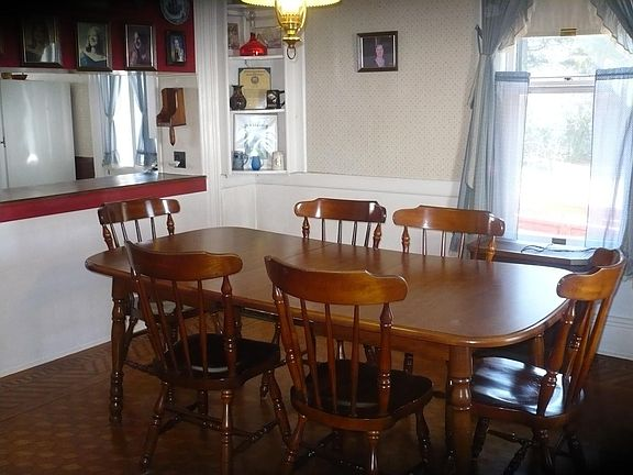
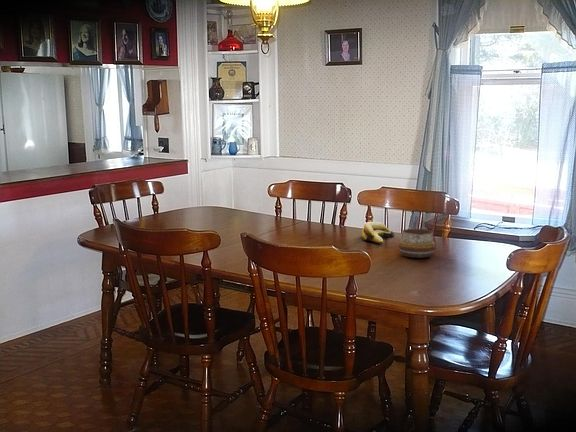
+ decorative bowl (416, 243)
+ banana (379, 231)
